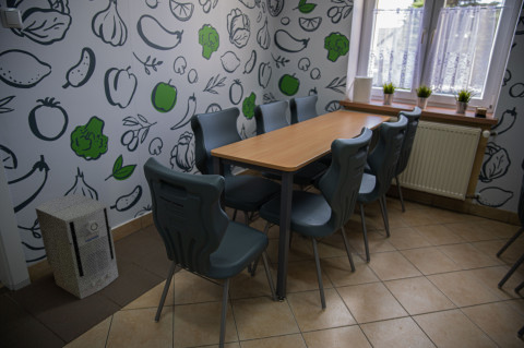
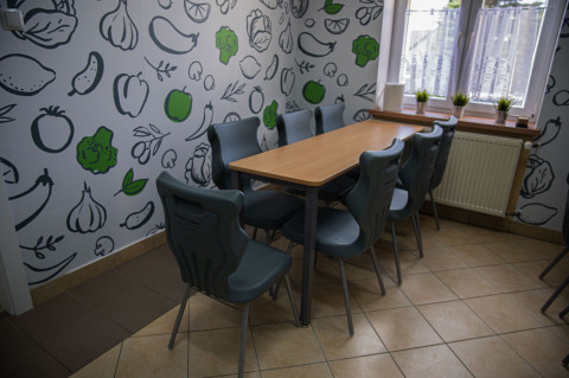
- air purifier (79, 243)
